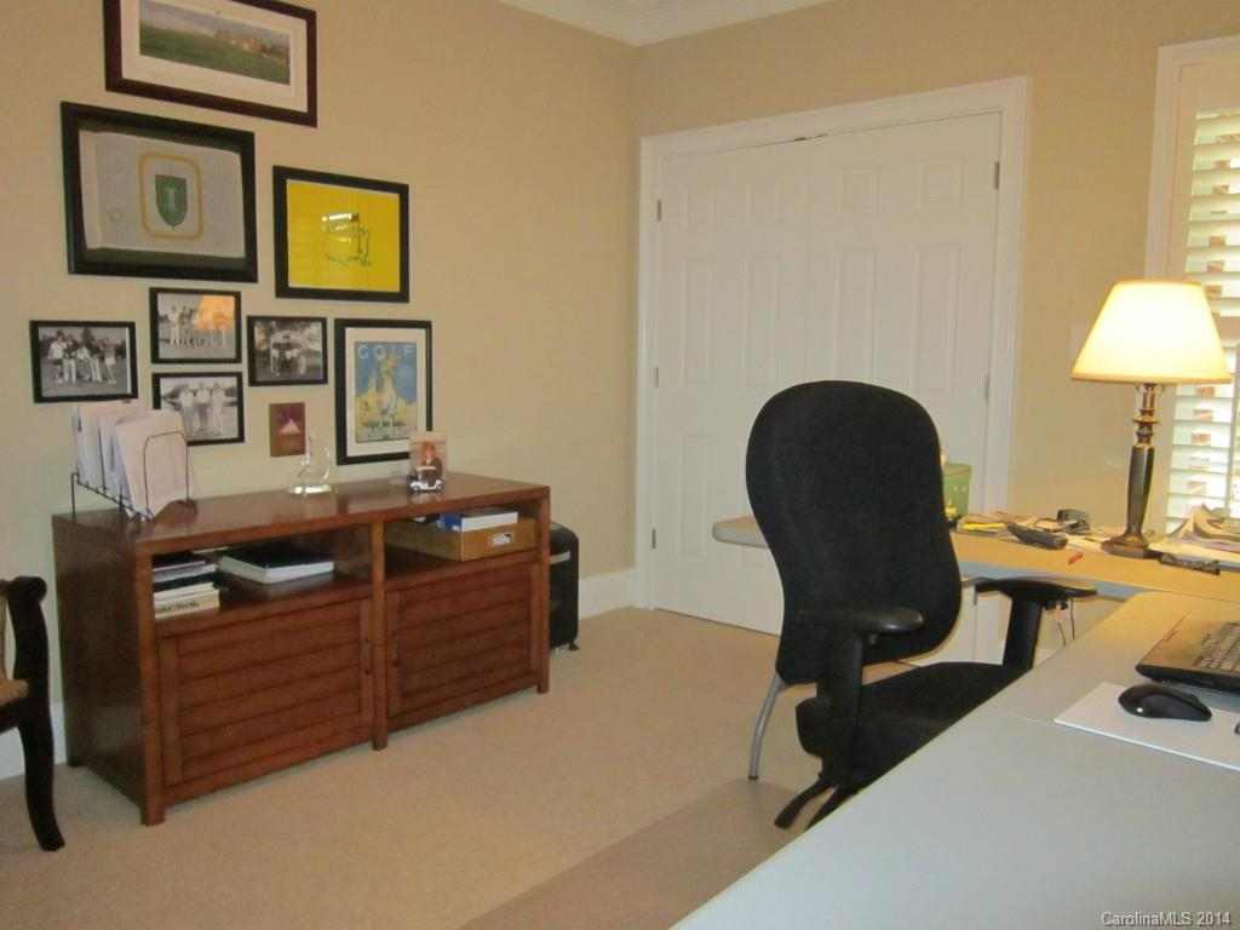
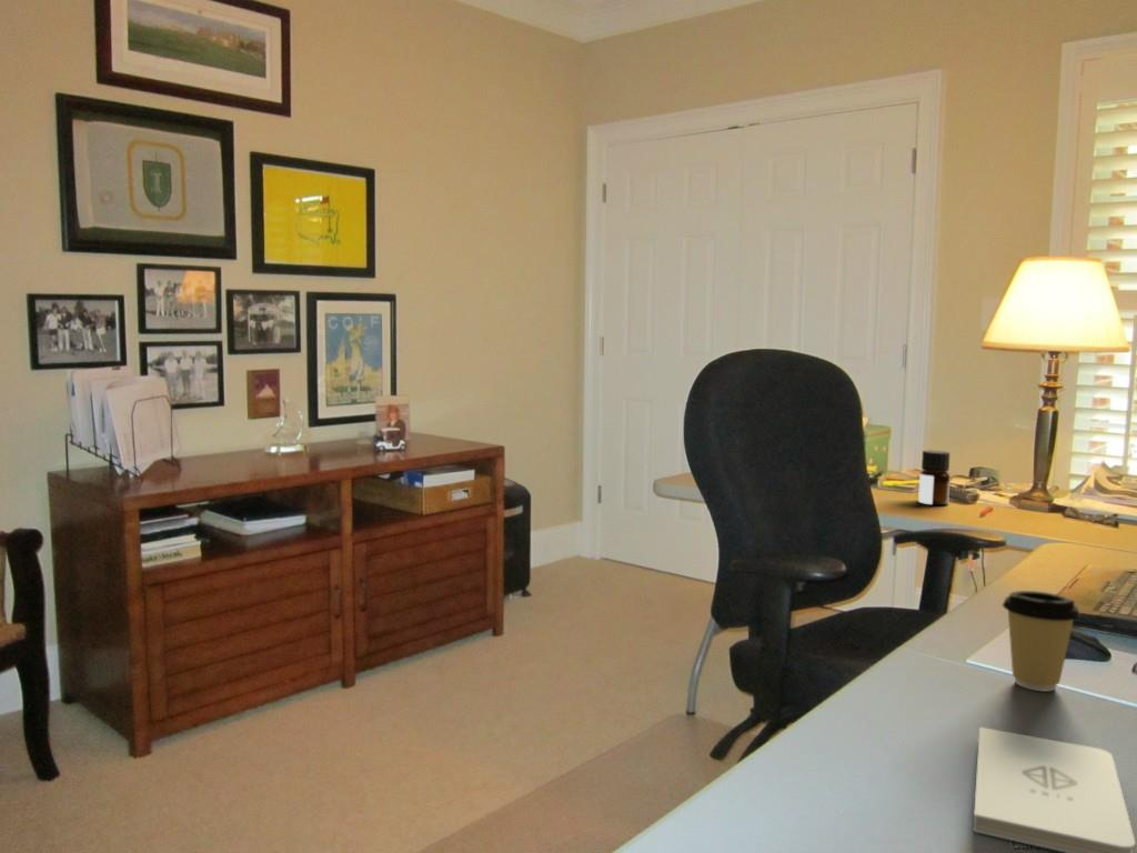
+ coffee cup (1038, 639)
+ bottle (934, 476)
+ notepad (1047, 787)
